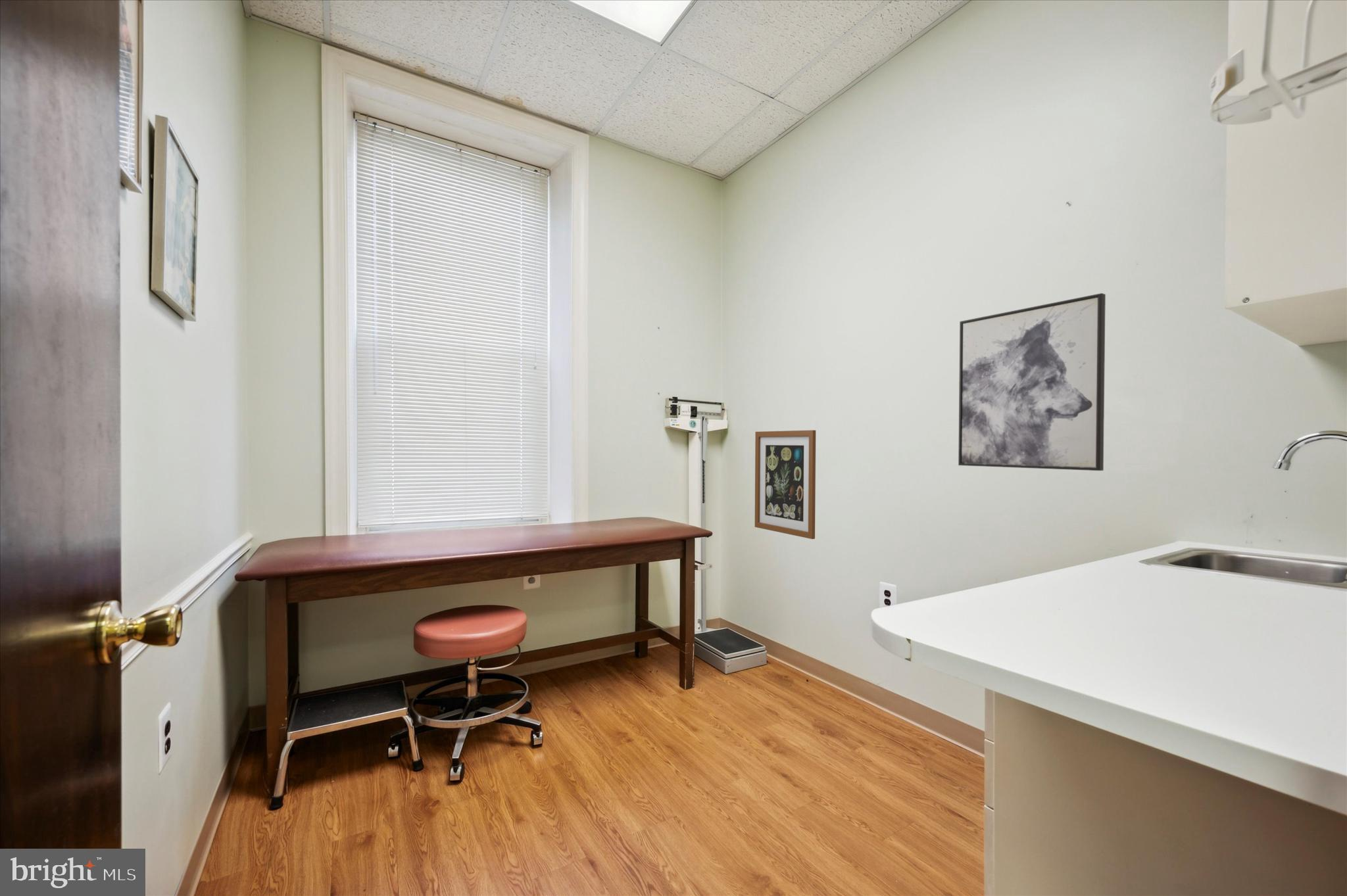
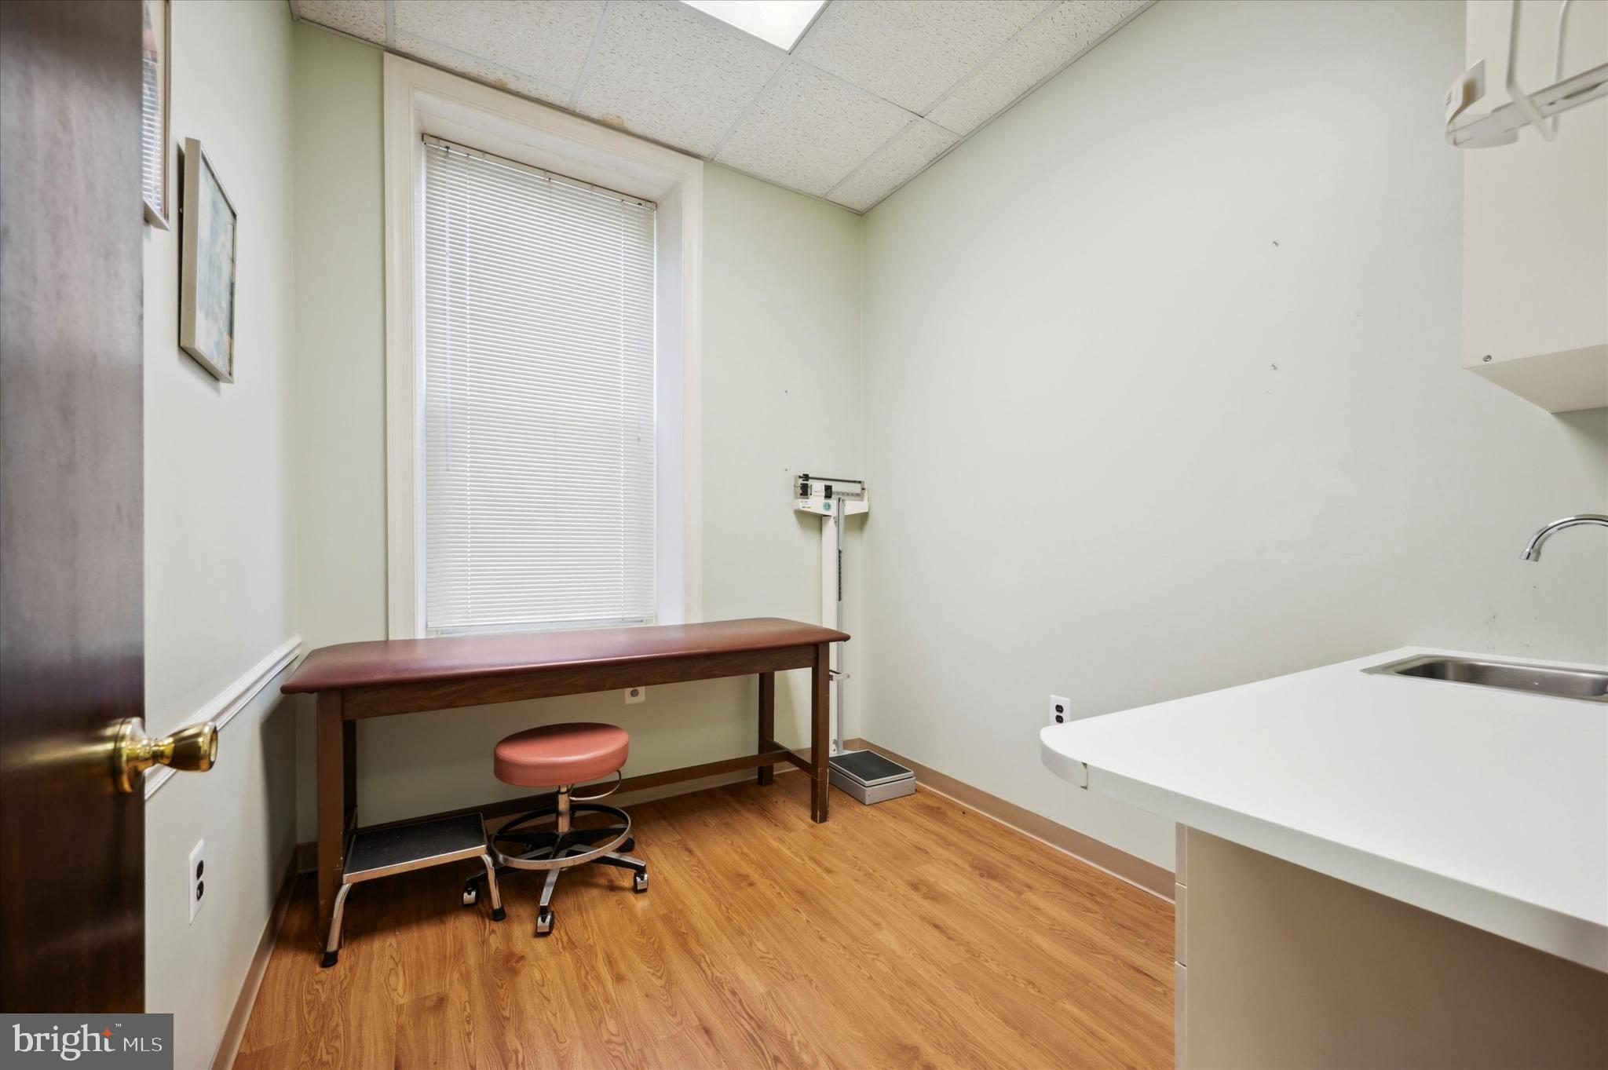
- wall art (783, 481)
- wall art (1024, 389)
